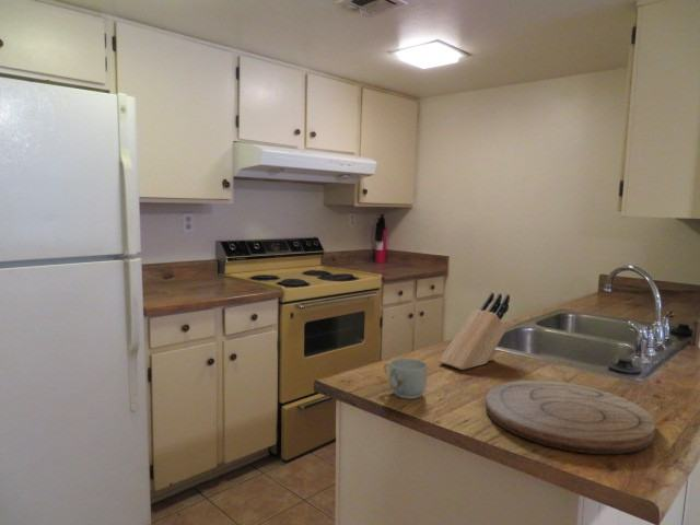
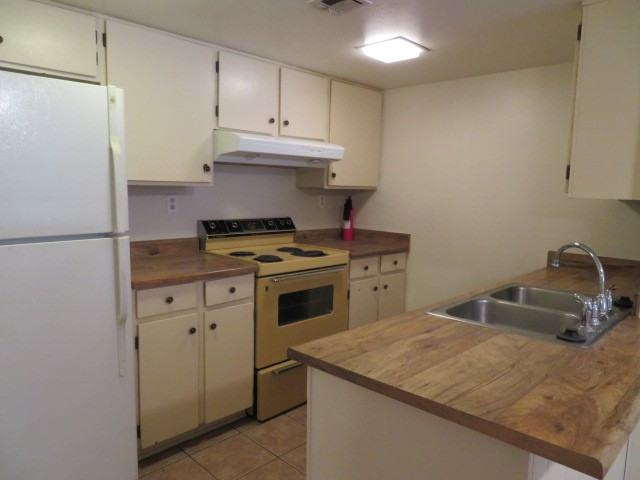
- mug (404, 377)
- knife block (478, 327)
- cutting board (564, 411)
